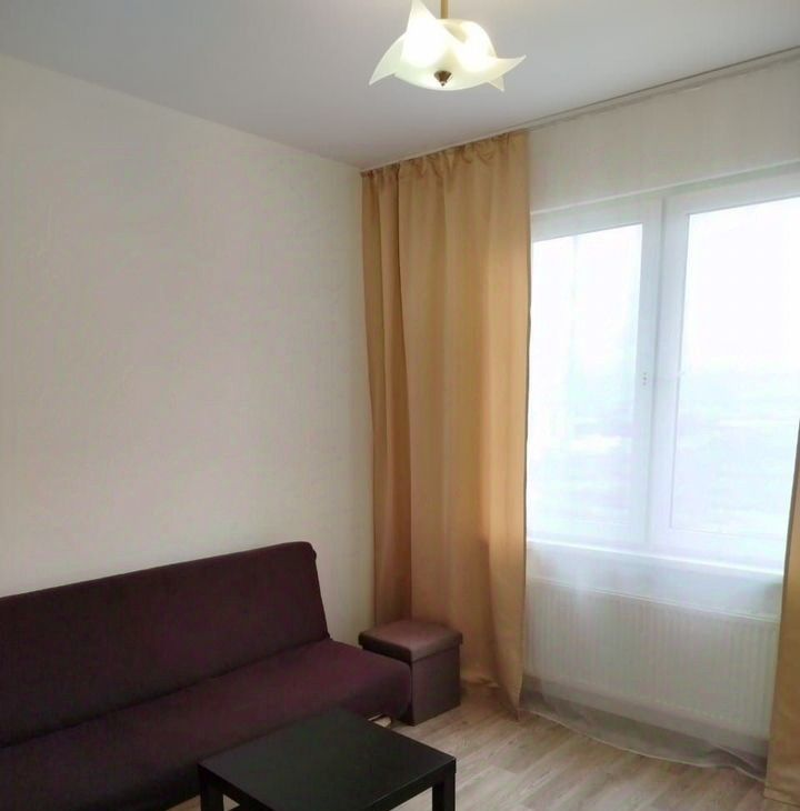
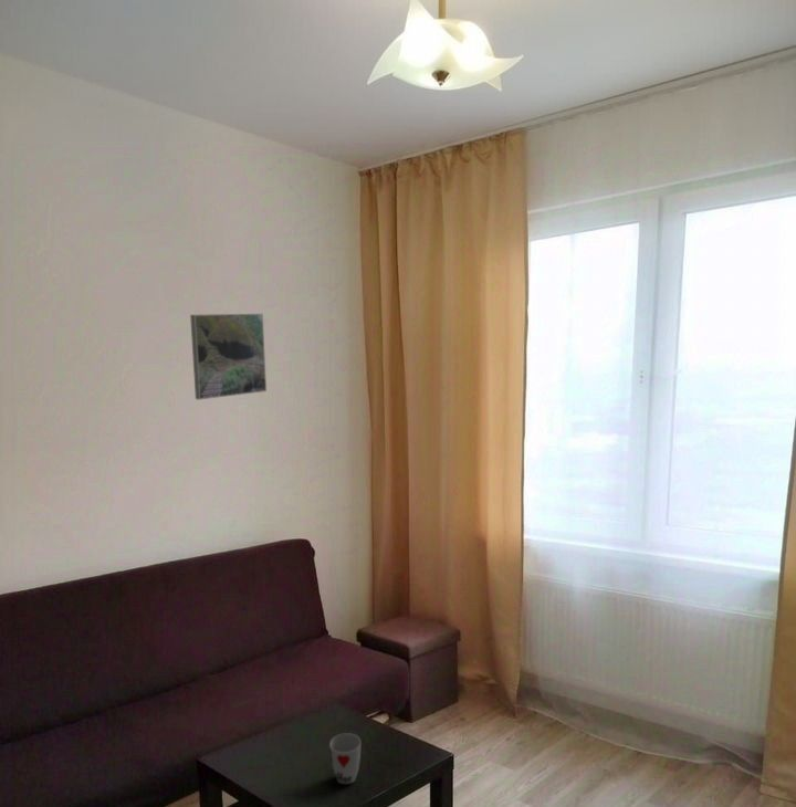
+ cup (345, 759)
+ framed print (230, 355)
